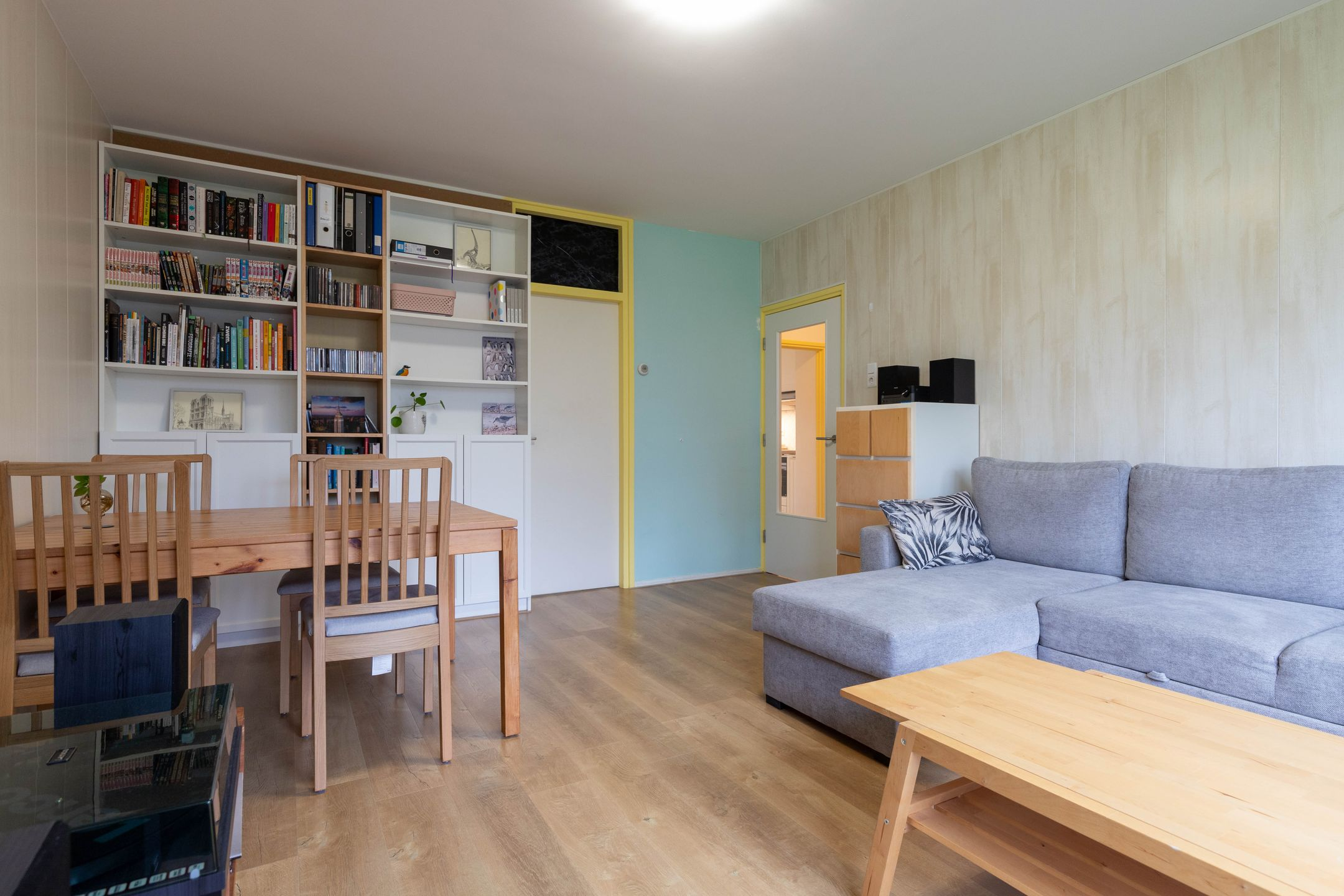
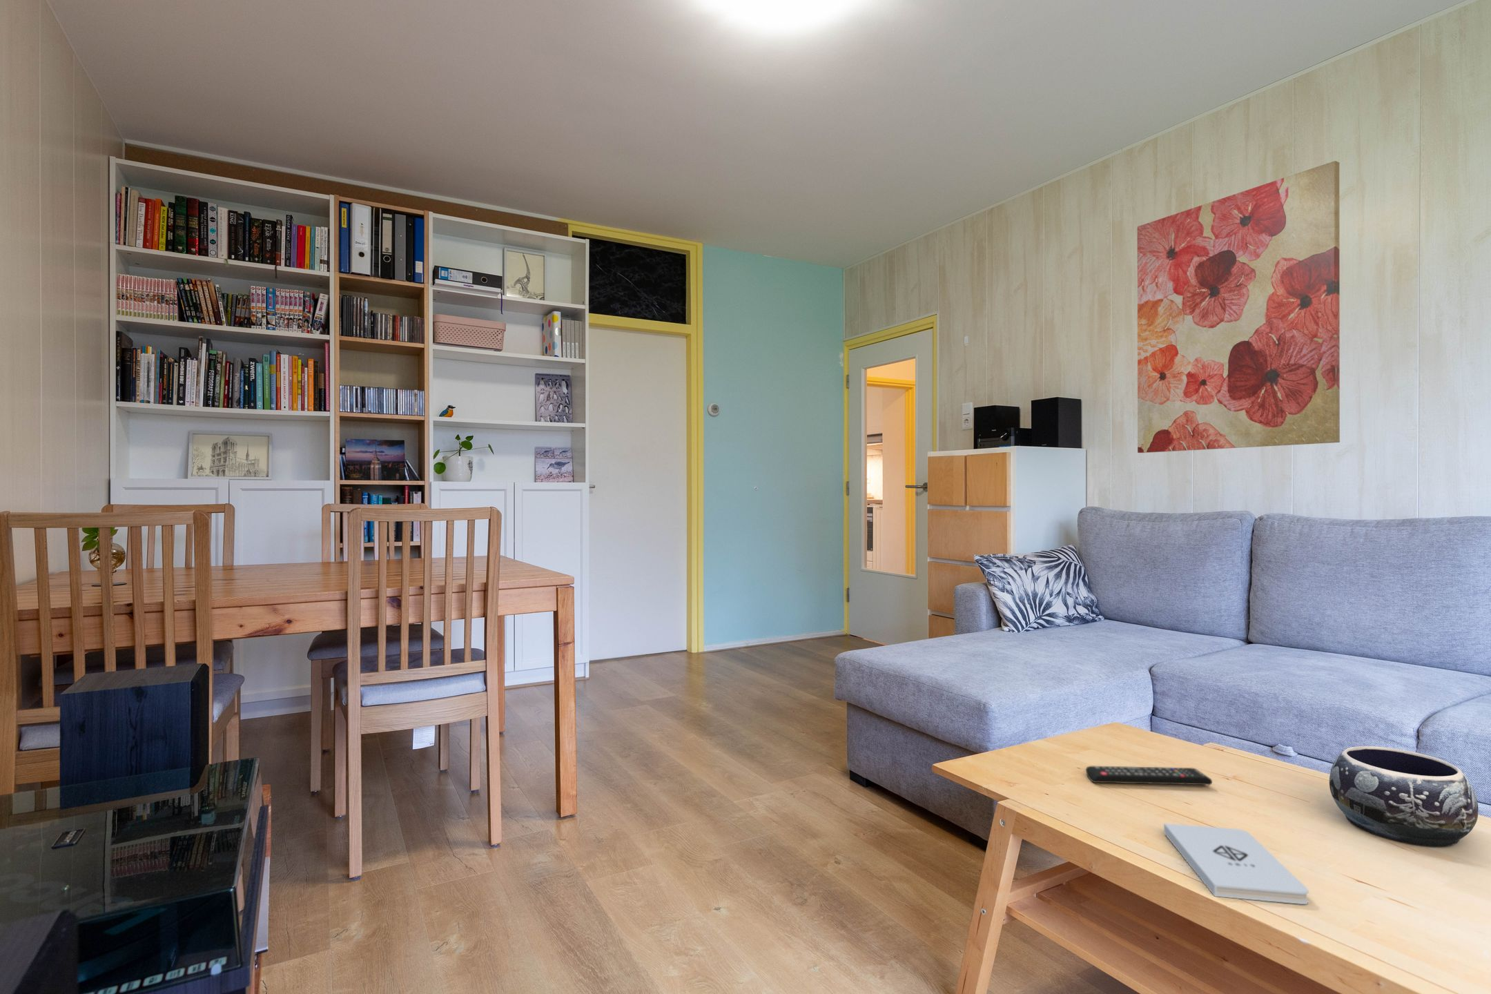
+ remote control (1147, 775)
+ decorative bowl (1400, 794)
+ notepad (1230, 860)
+ wall art (1227, 323)
